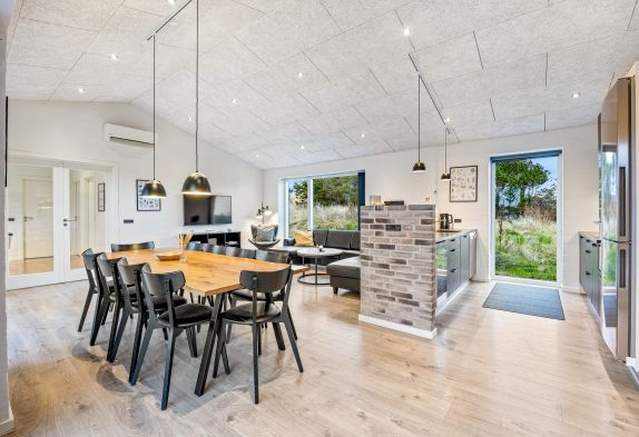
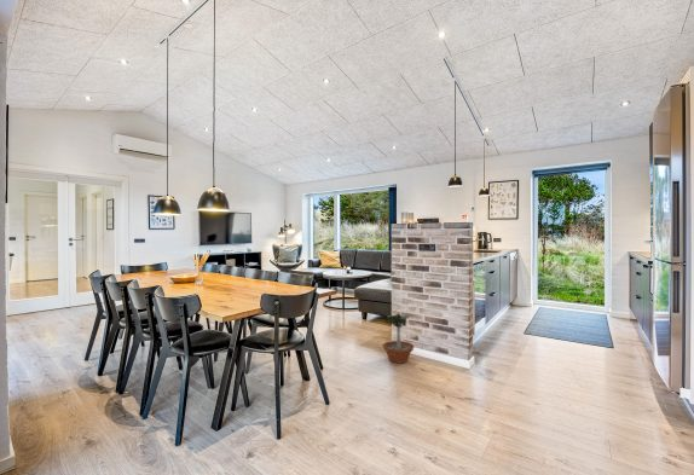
+ potted tree (398, 334)
